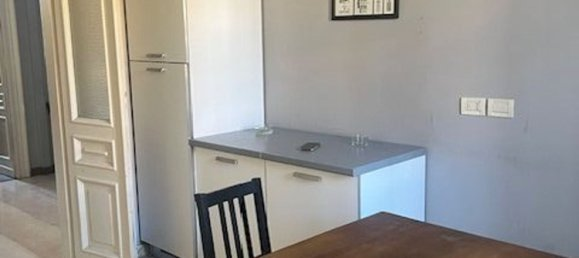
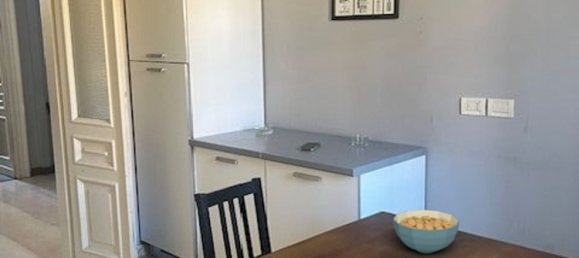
+ cereal bowl (425, 234)
